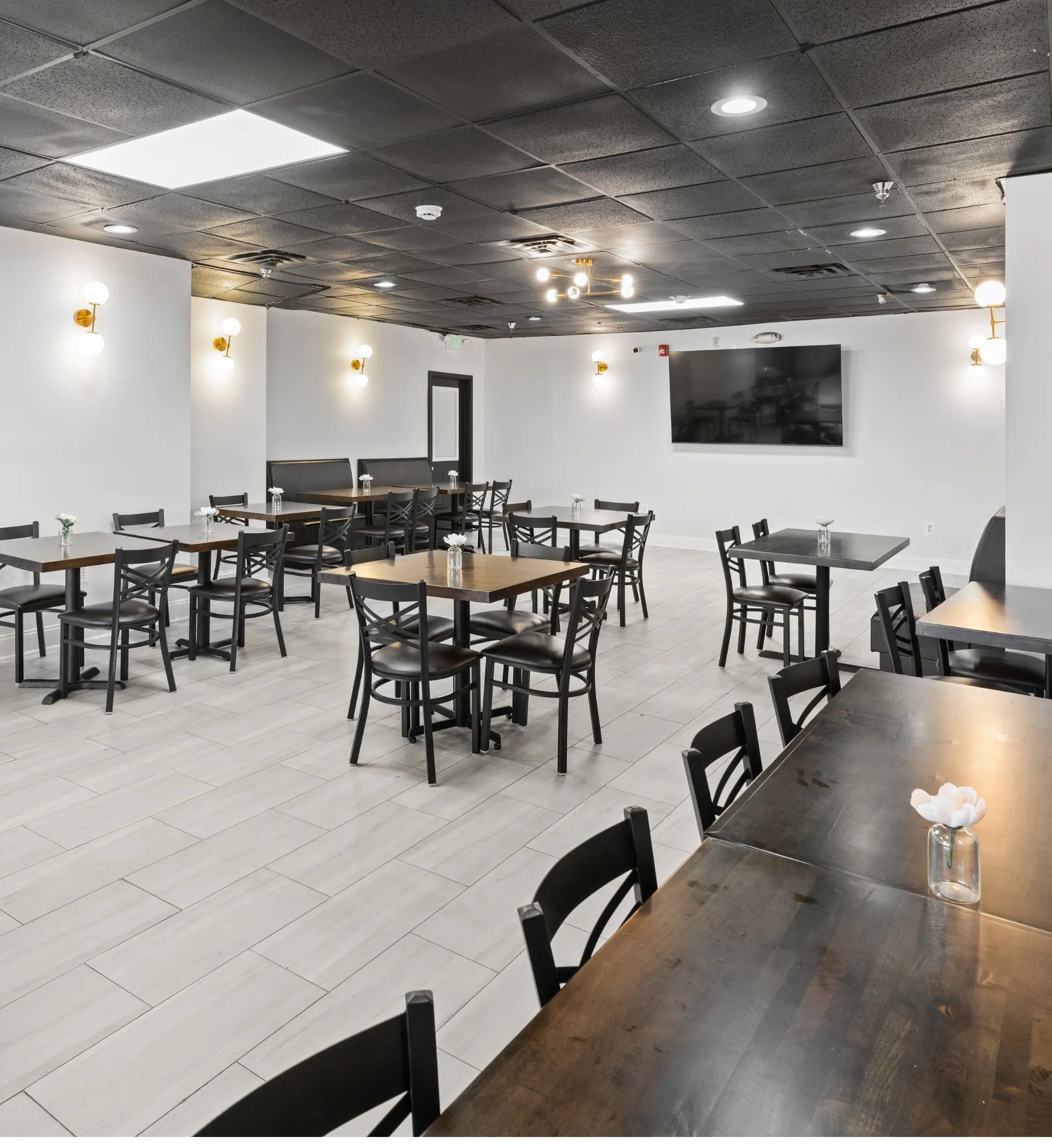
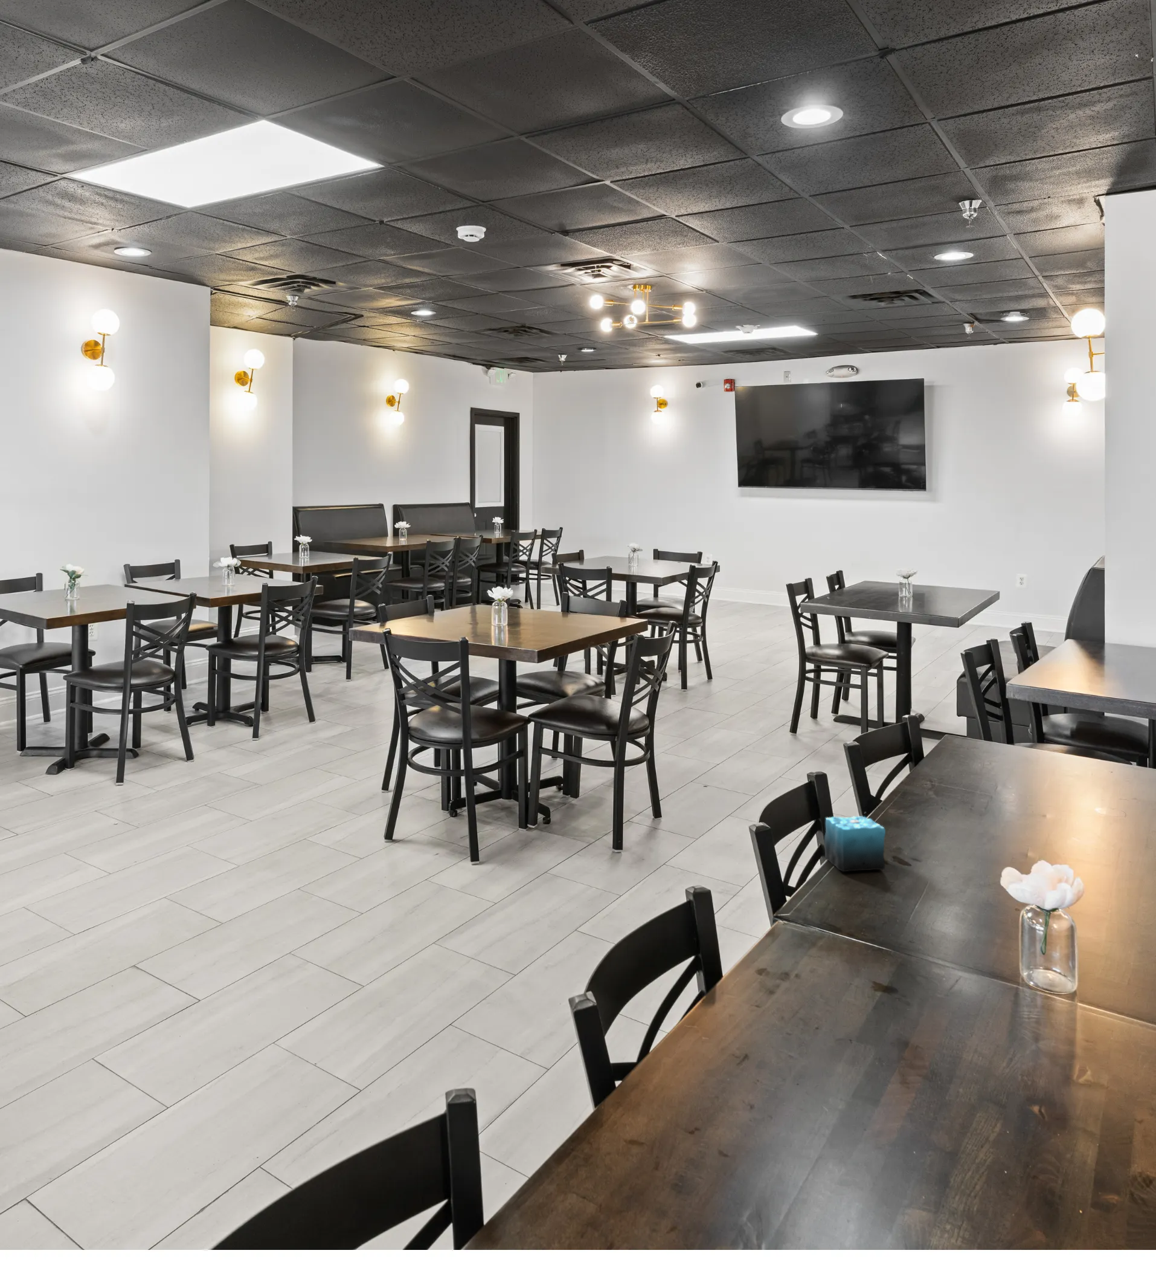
+ candle (854, 833)
